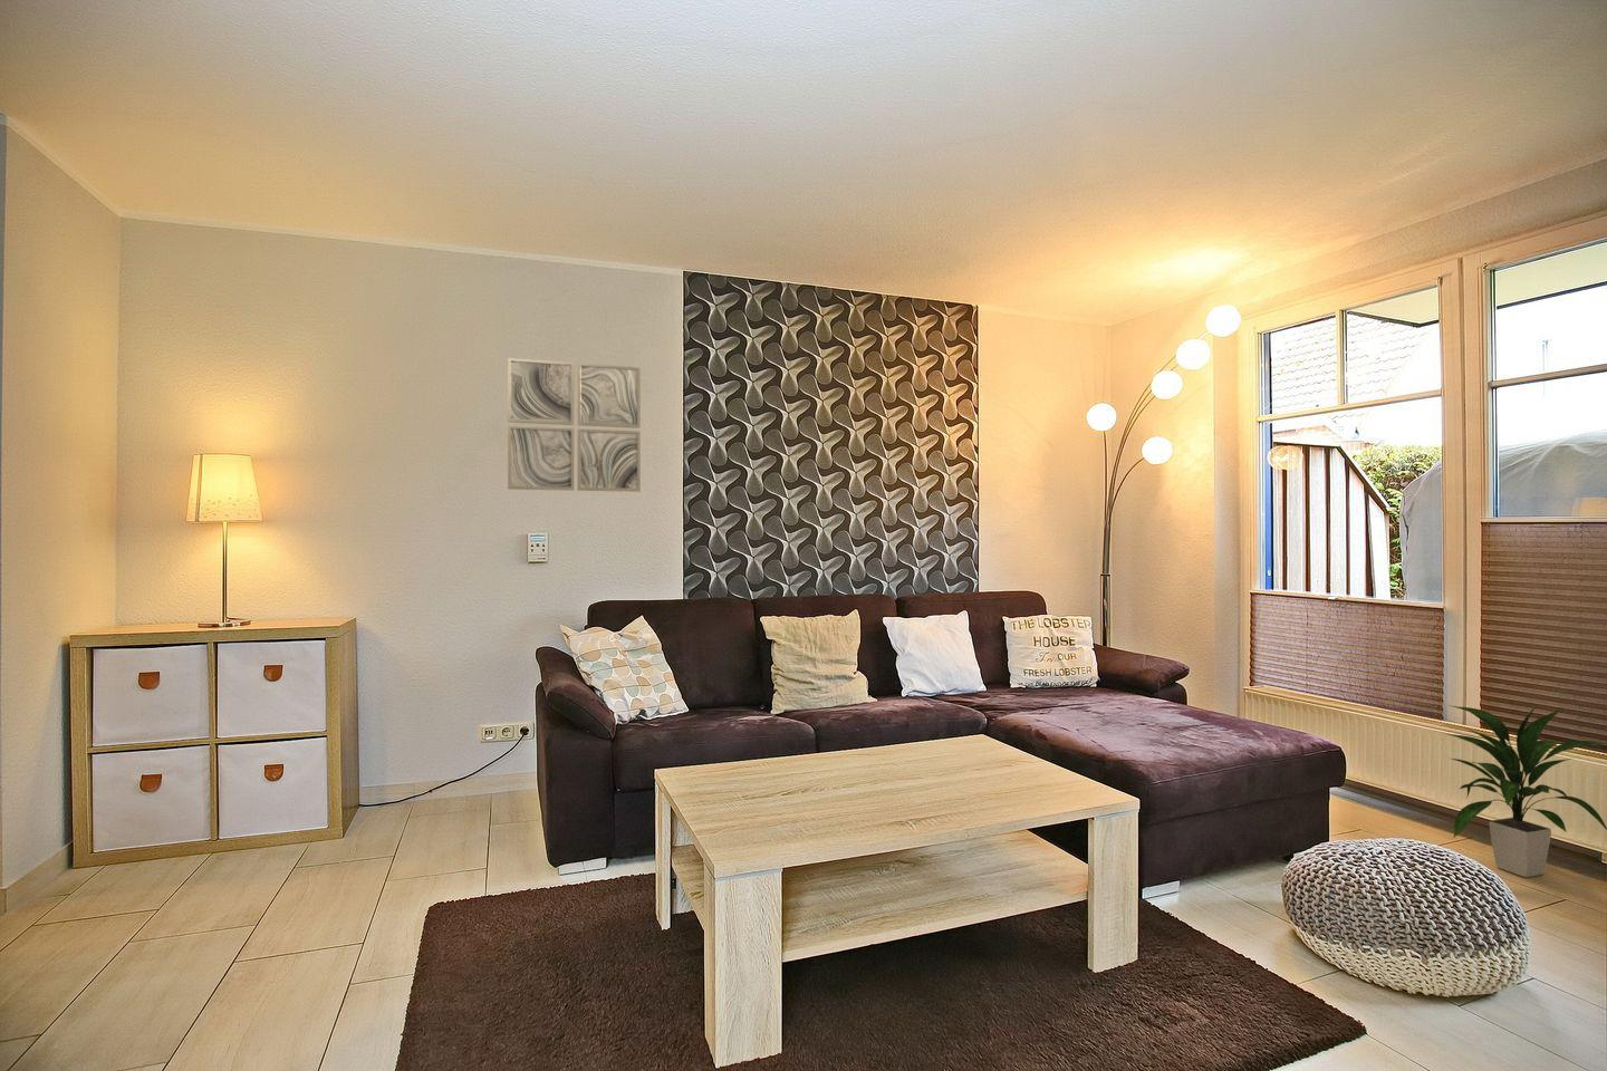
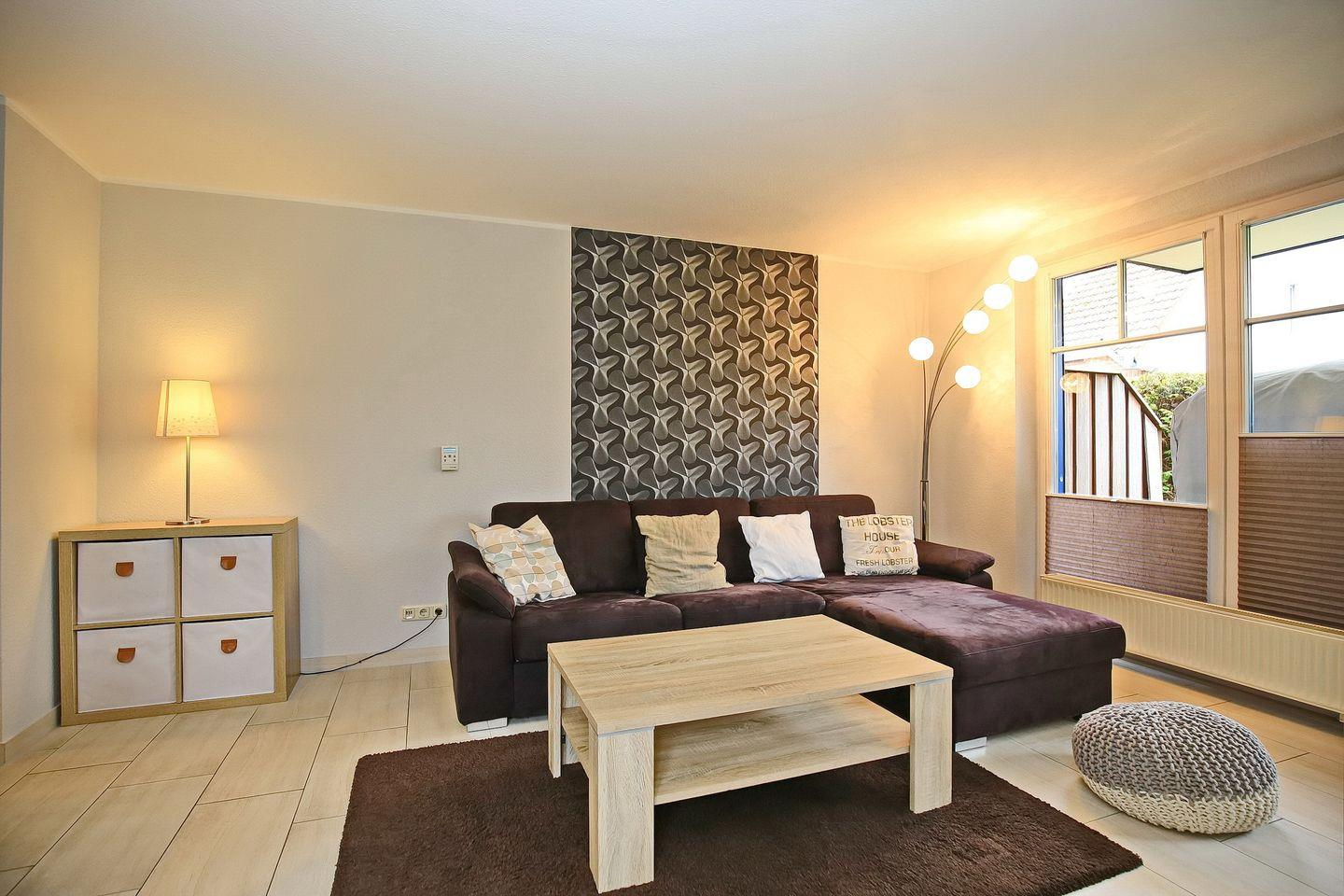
- indoor plant (1511, 783)
- wall art (578, 428)
